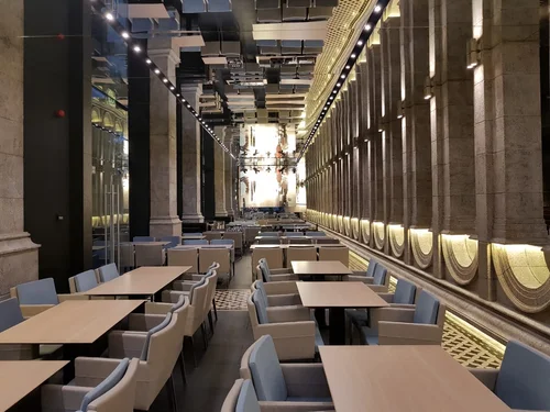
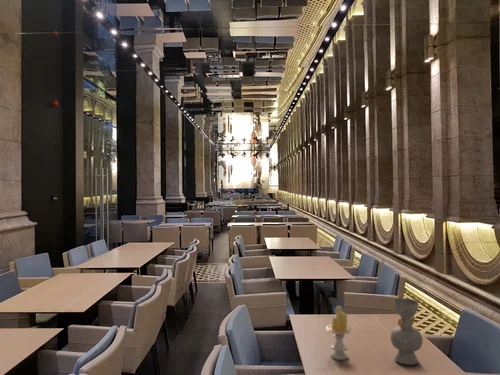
+ candle (339, 330)
+ decorative vase (406, 331)
